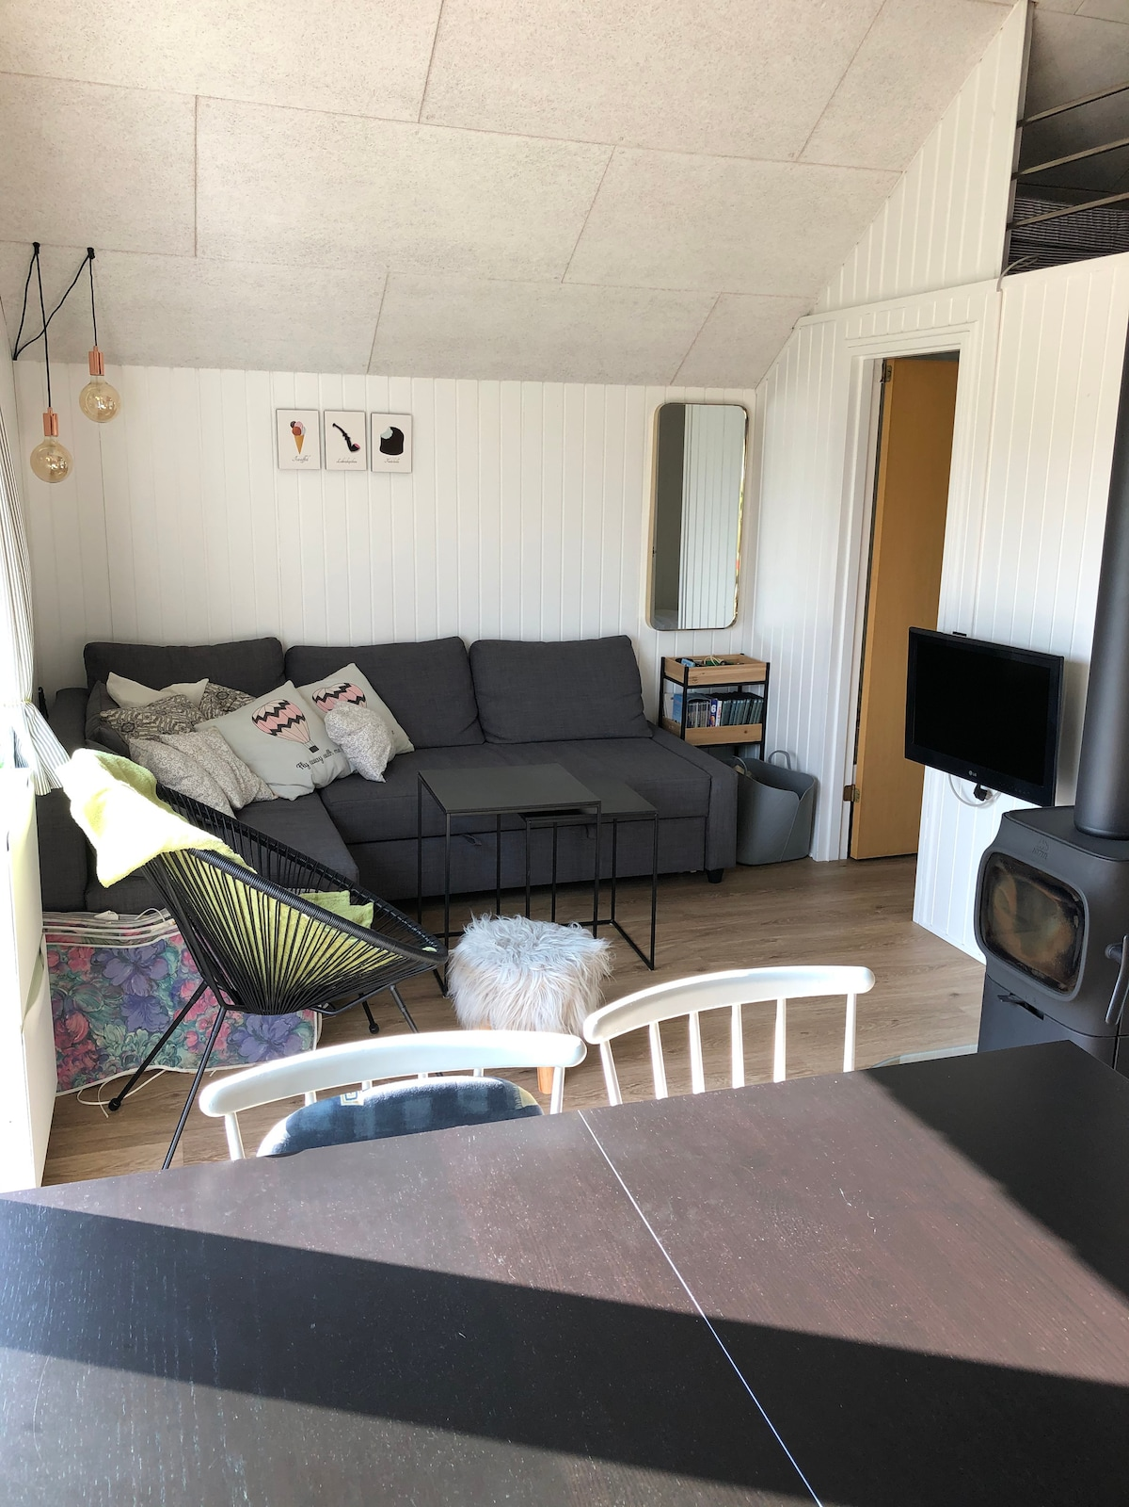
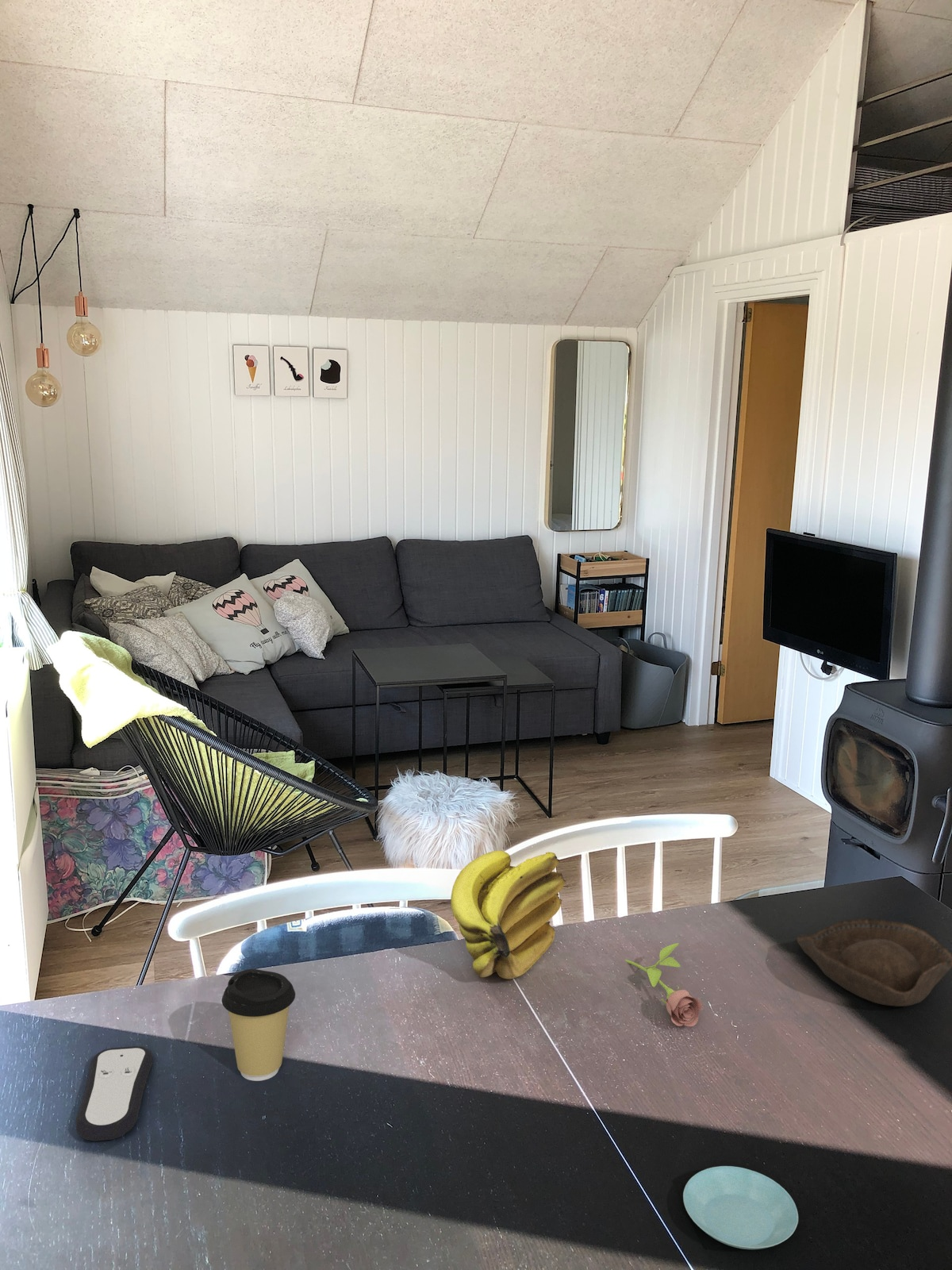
+ banana (510, 917)
+ saucer (739, 1213)
+ flower (661, 972)
+ remote control (114, 1090)
+ coffee cup (259, 1026)
+ bowl (863, 957)
